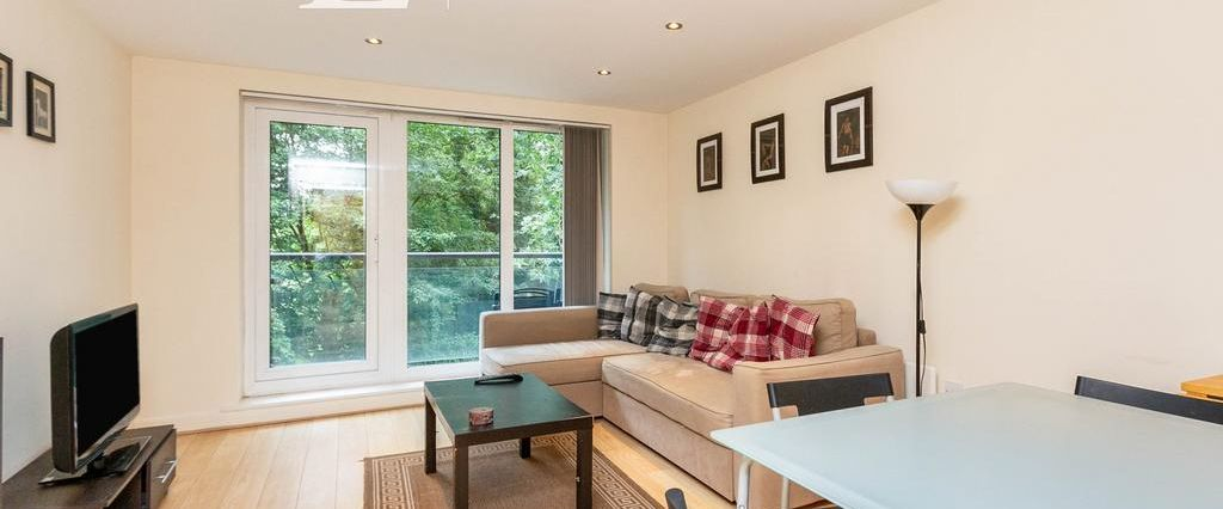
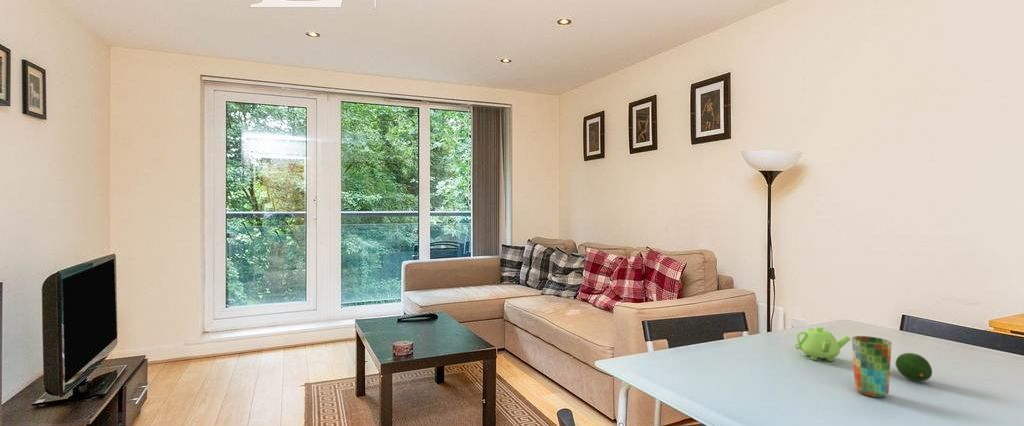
+ fruit (914, 366)
+ teapot (822, 342)
+ cup (871, 366)
